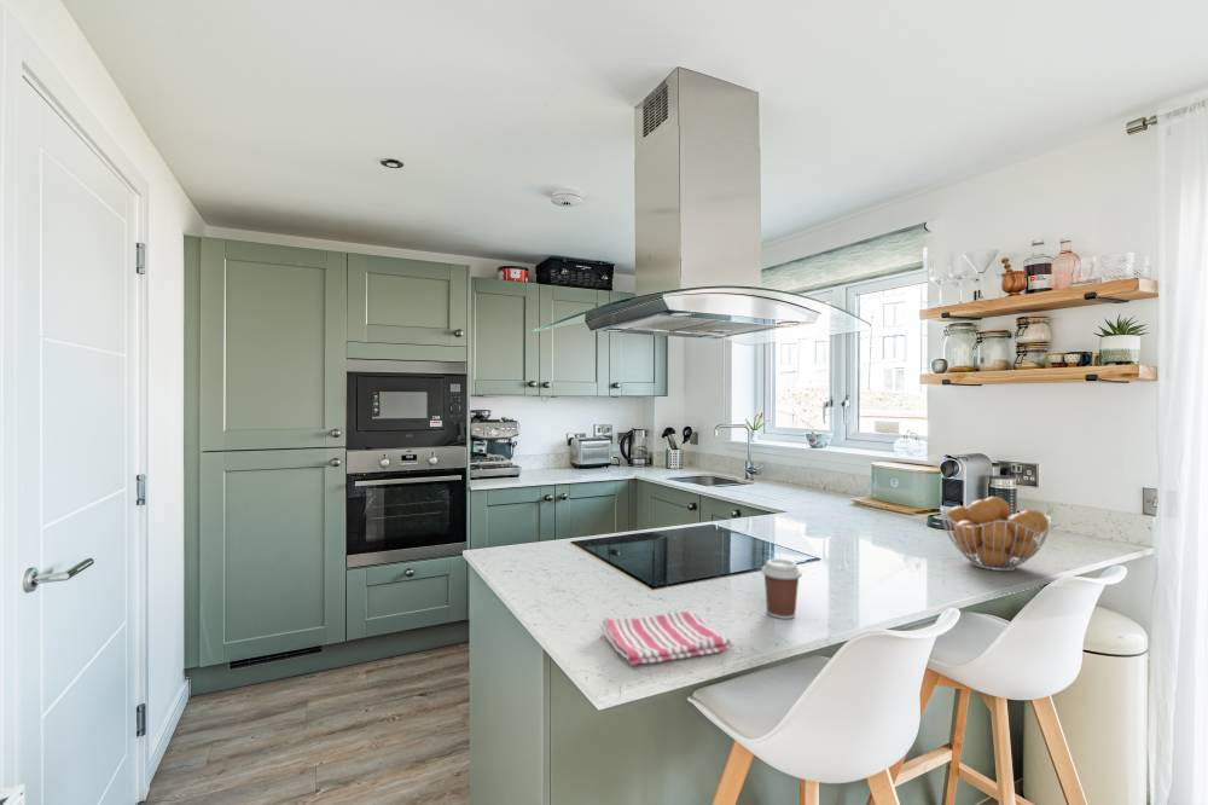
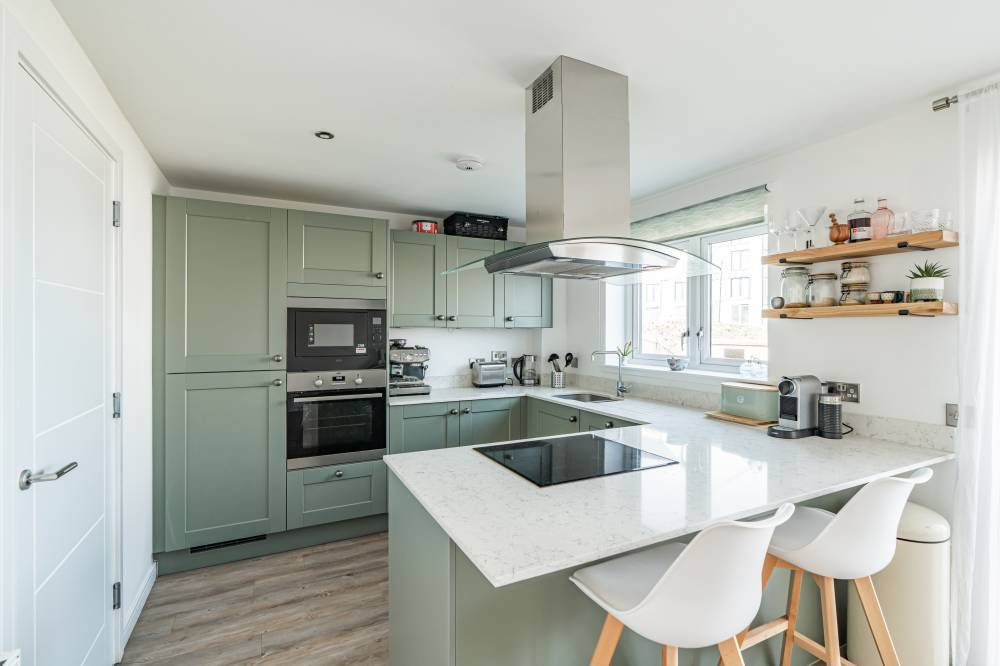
- dish towel (664, 633)
- fruit basket (992, 532)
- coffee cup (780, 587)
